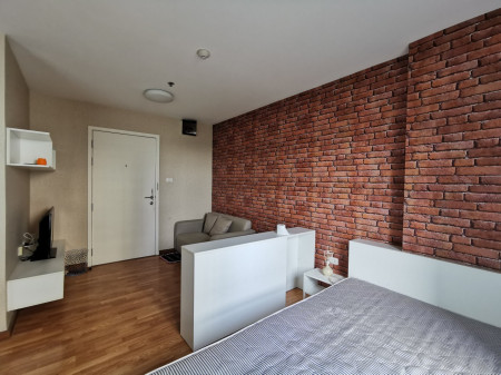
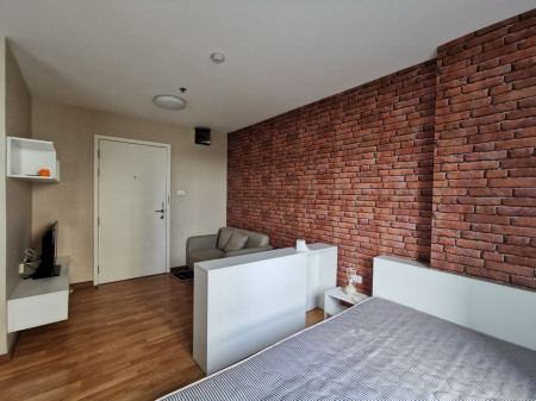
- waste bin (76, 261)
